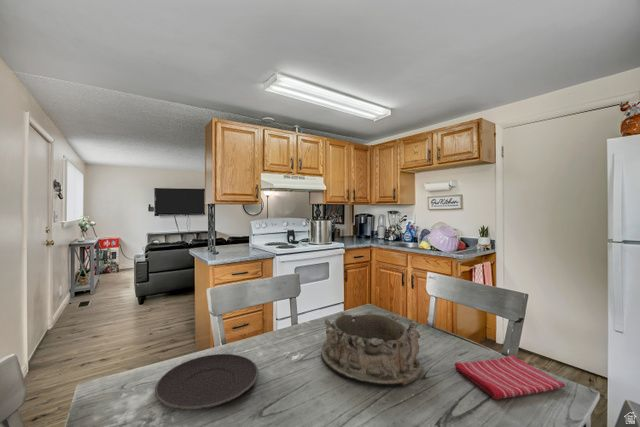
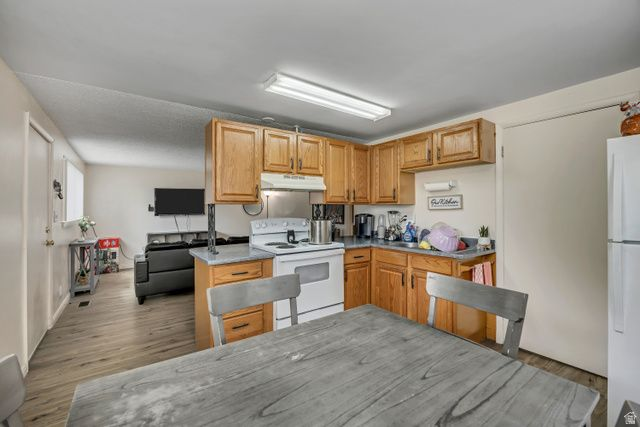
- dish towel (505, 374)
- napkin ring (368, 339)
- plate (209, 380)
